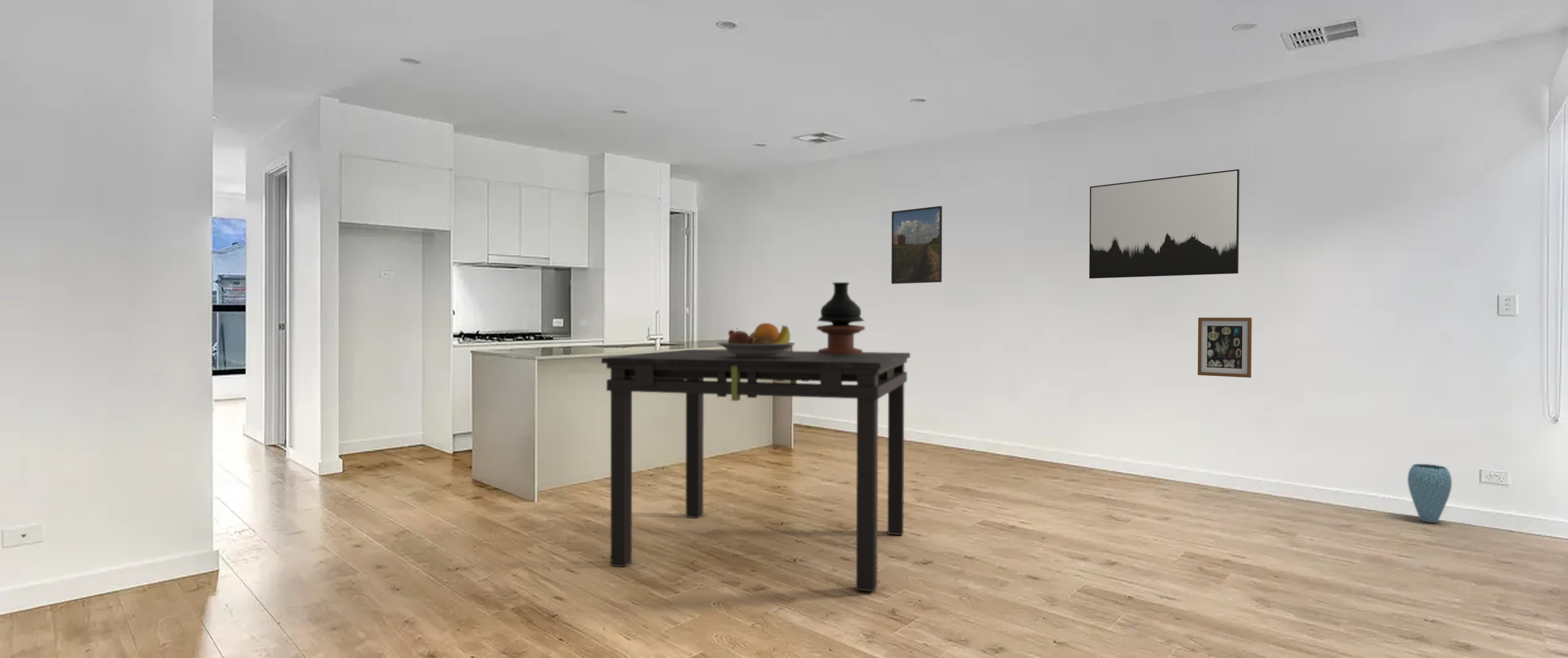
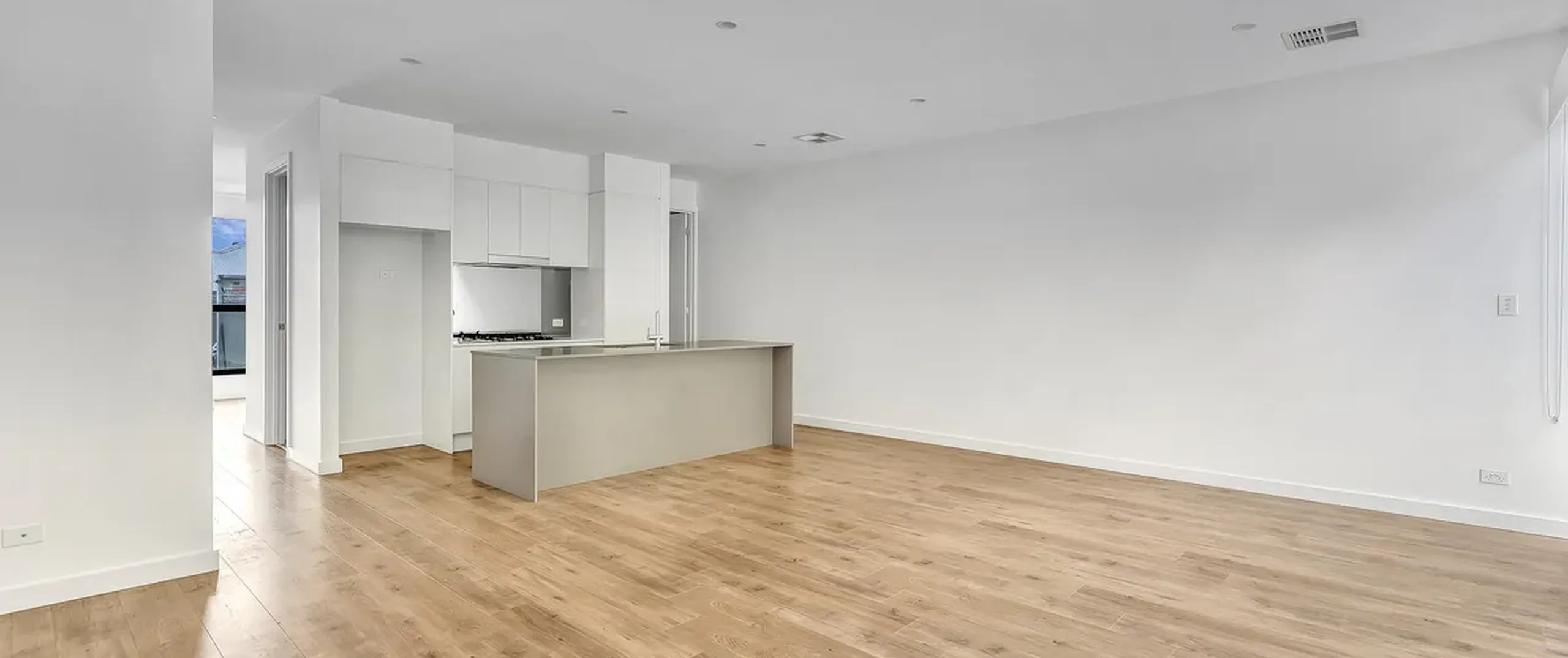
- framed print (916, 245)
- vase (1429, 493)
- dining table (756, 397)
- vase (840, 317)
- wall art (1159, 227)
- wall art (1224, 346)
- fruit bowl (756, 339)
